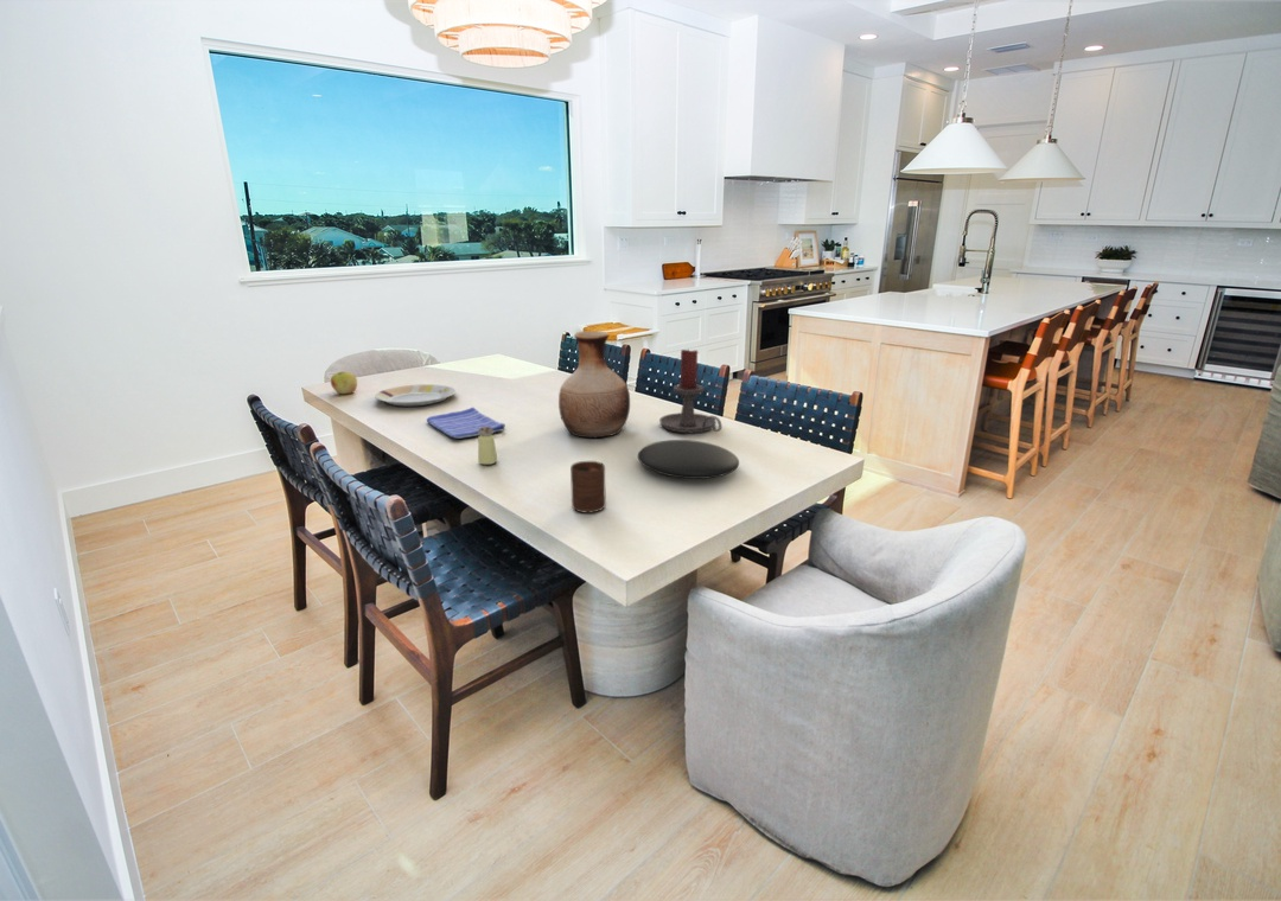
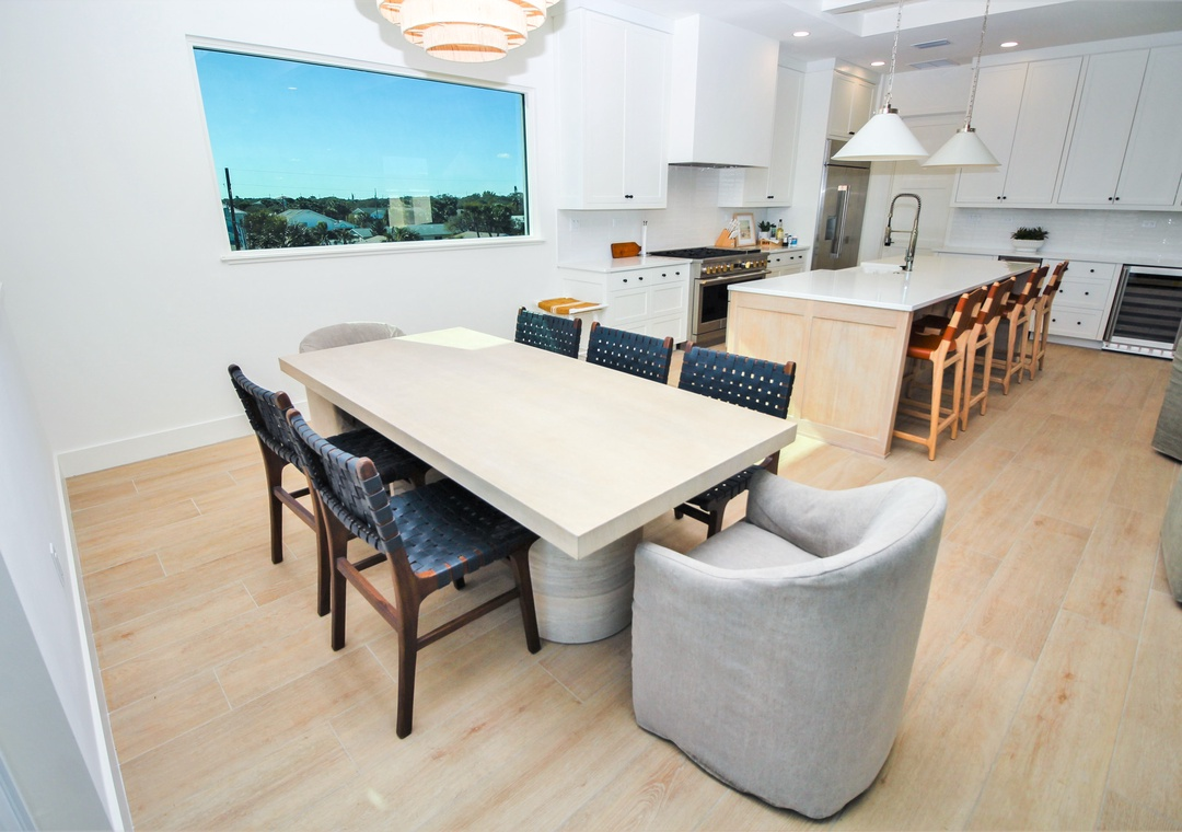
- plate (416, 395)
- apple (344, 382)
- cup (588, 484)
- dish towel (465, 422)
- candle holder (694, 389)
- saltshaker (486, 445)
- plate (687, 458)
- vase (593, 383)
